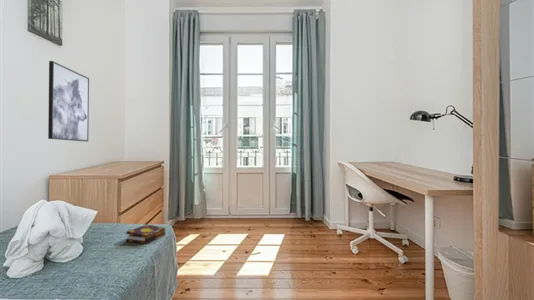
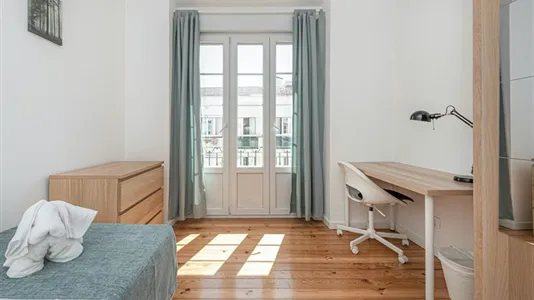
- wall art (70, 105)
- book (146, 233)
